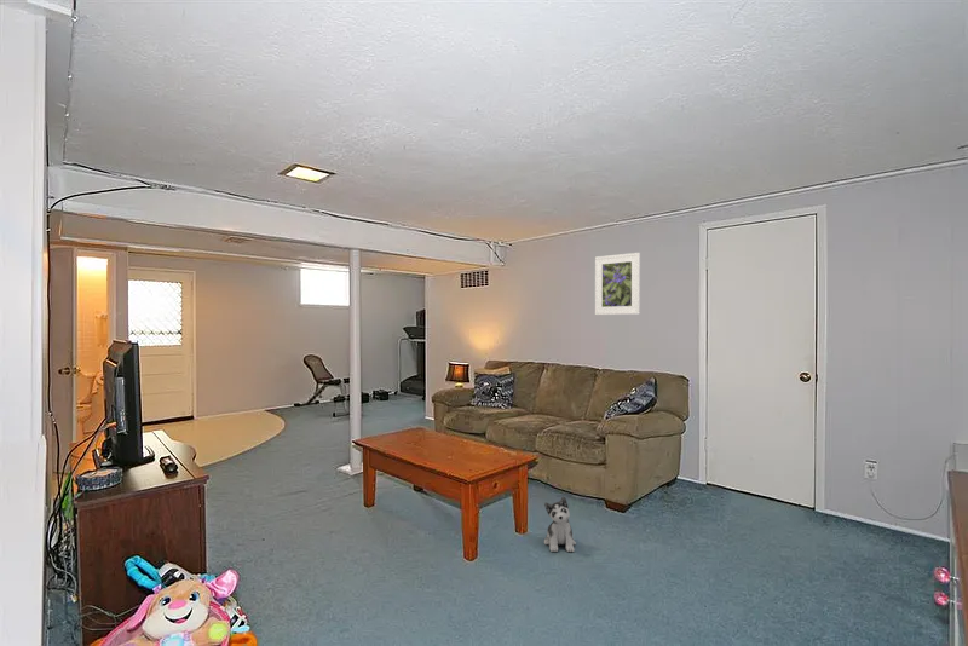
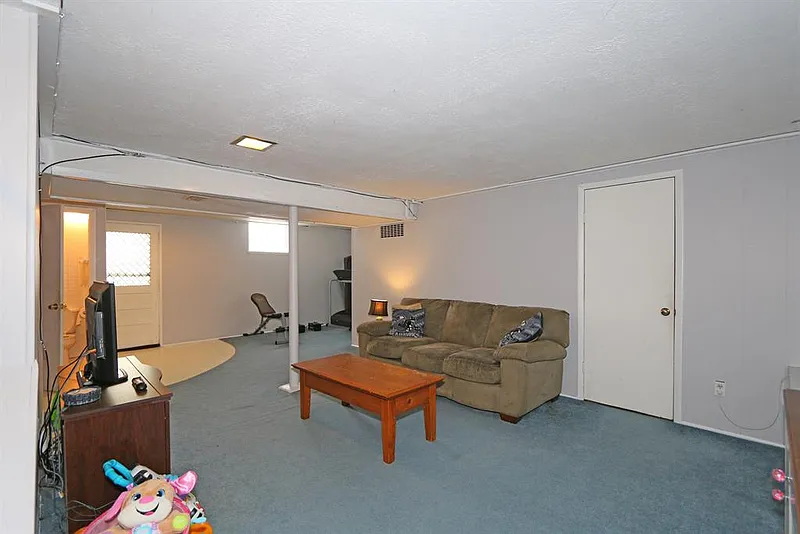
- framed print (616, 284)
- plush toy (559, 518)
